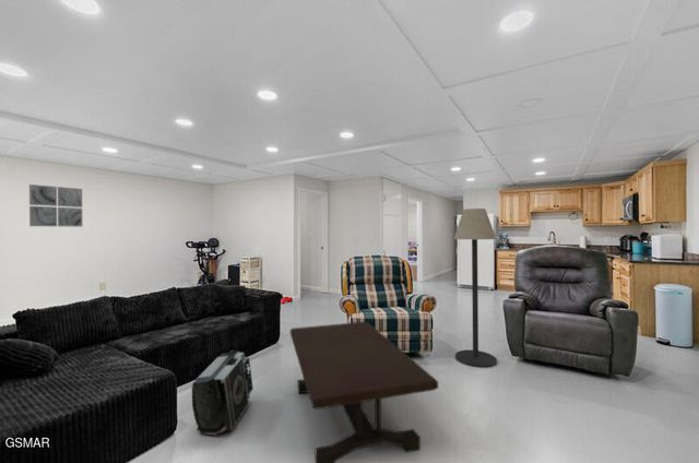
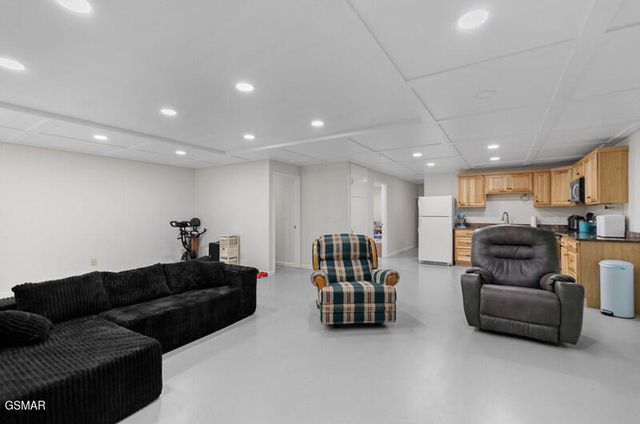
- floor lamp (474, 284)
- pouch (224, 388)
- coffee table (348, 381)
- wall art (56, 205)
